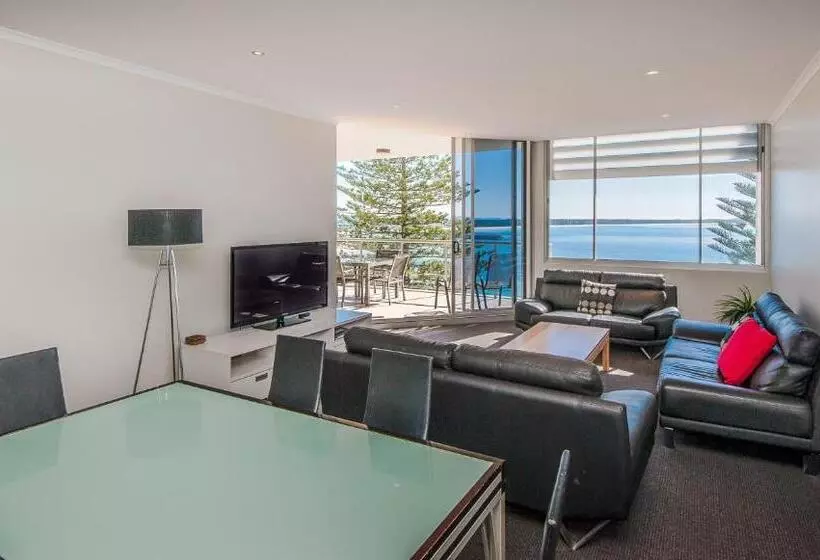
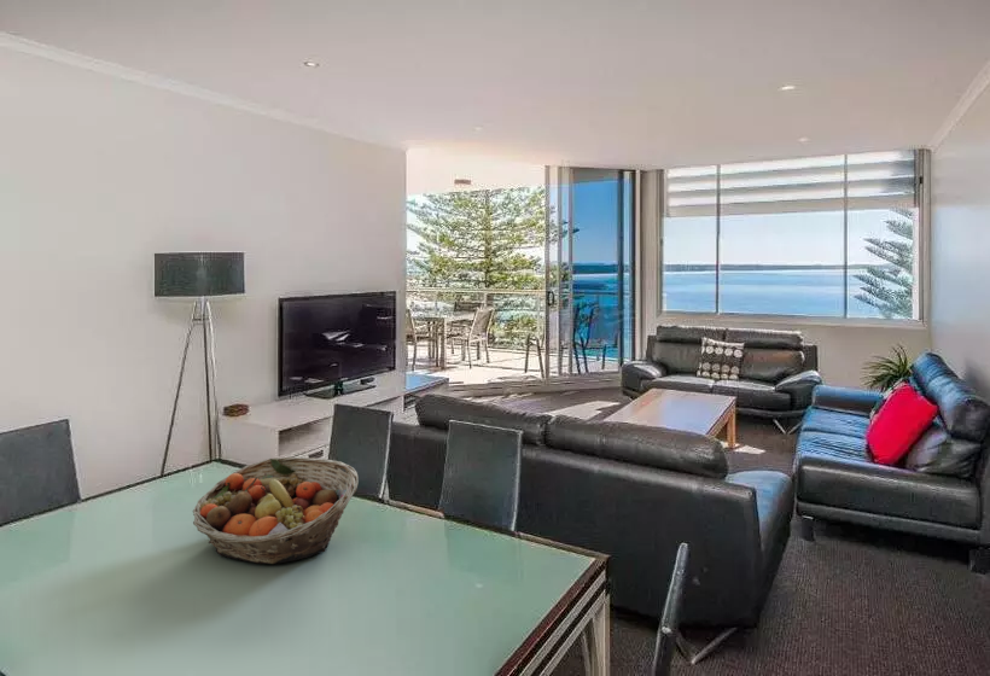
+ fruit basket (276, 506)
